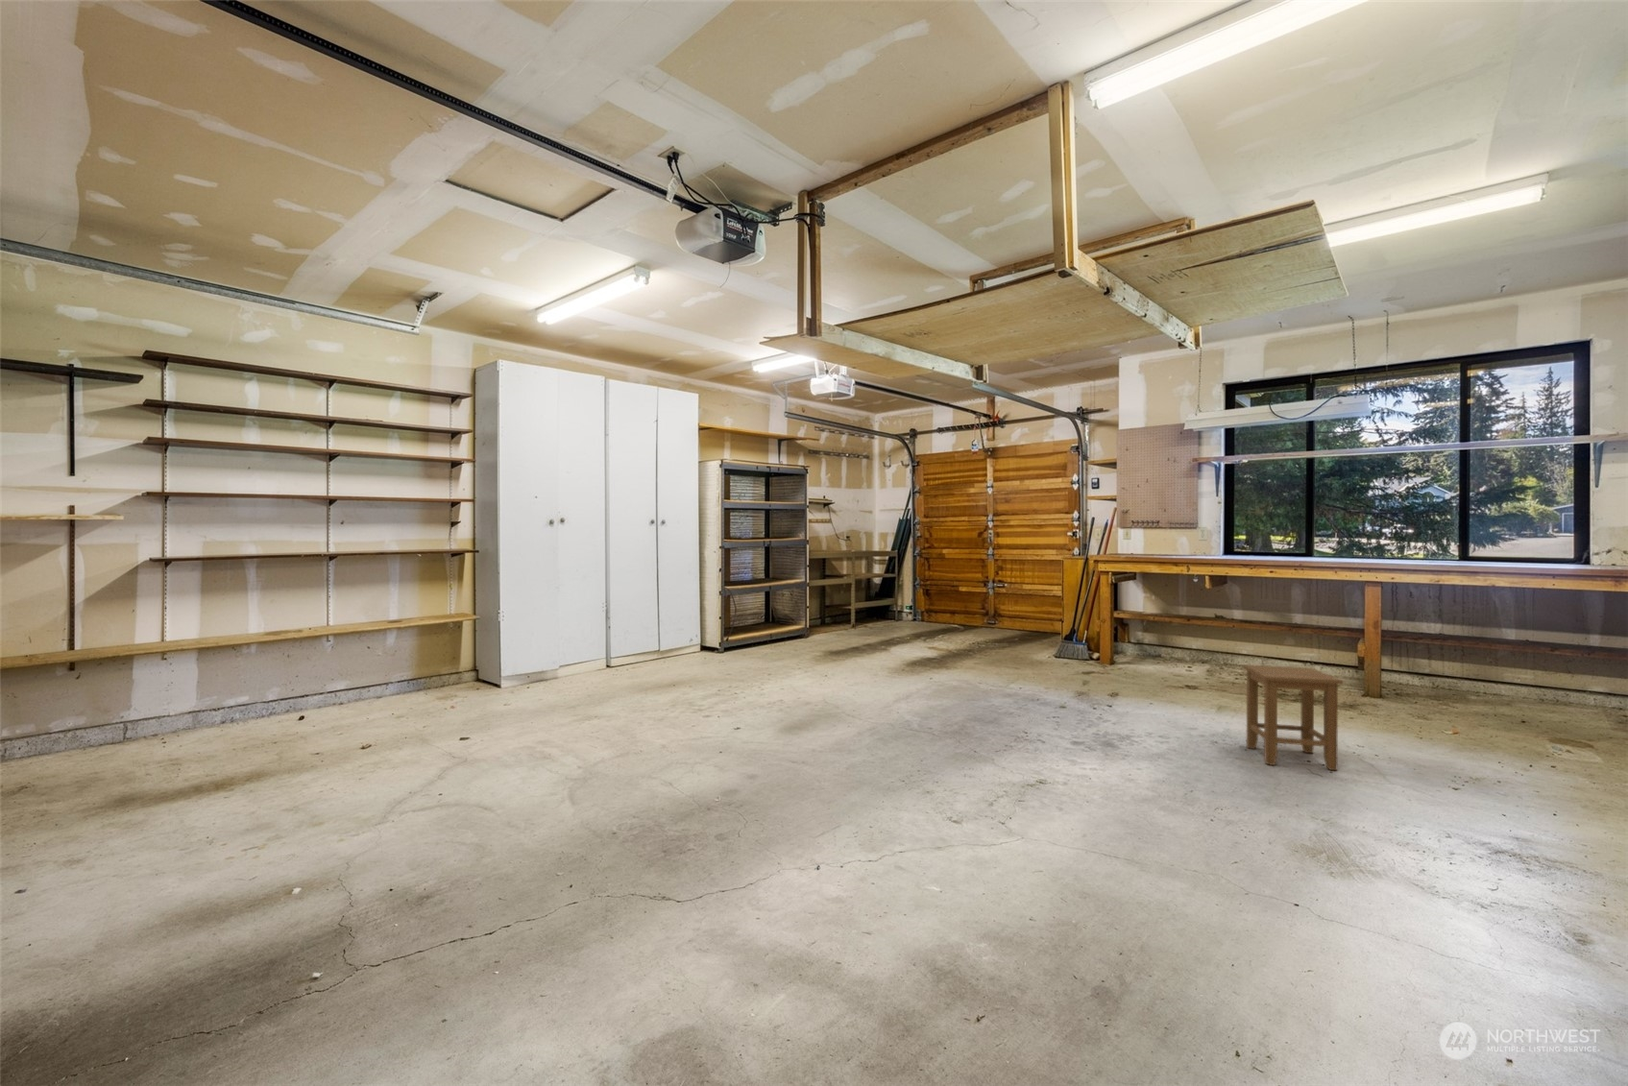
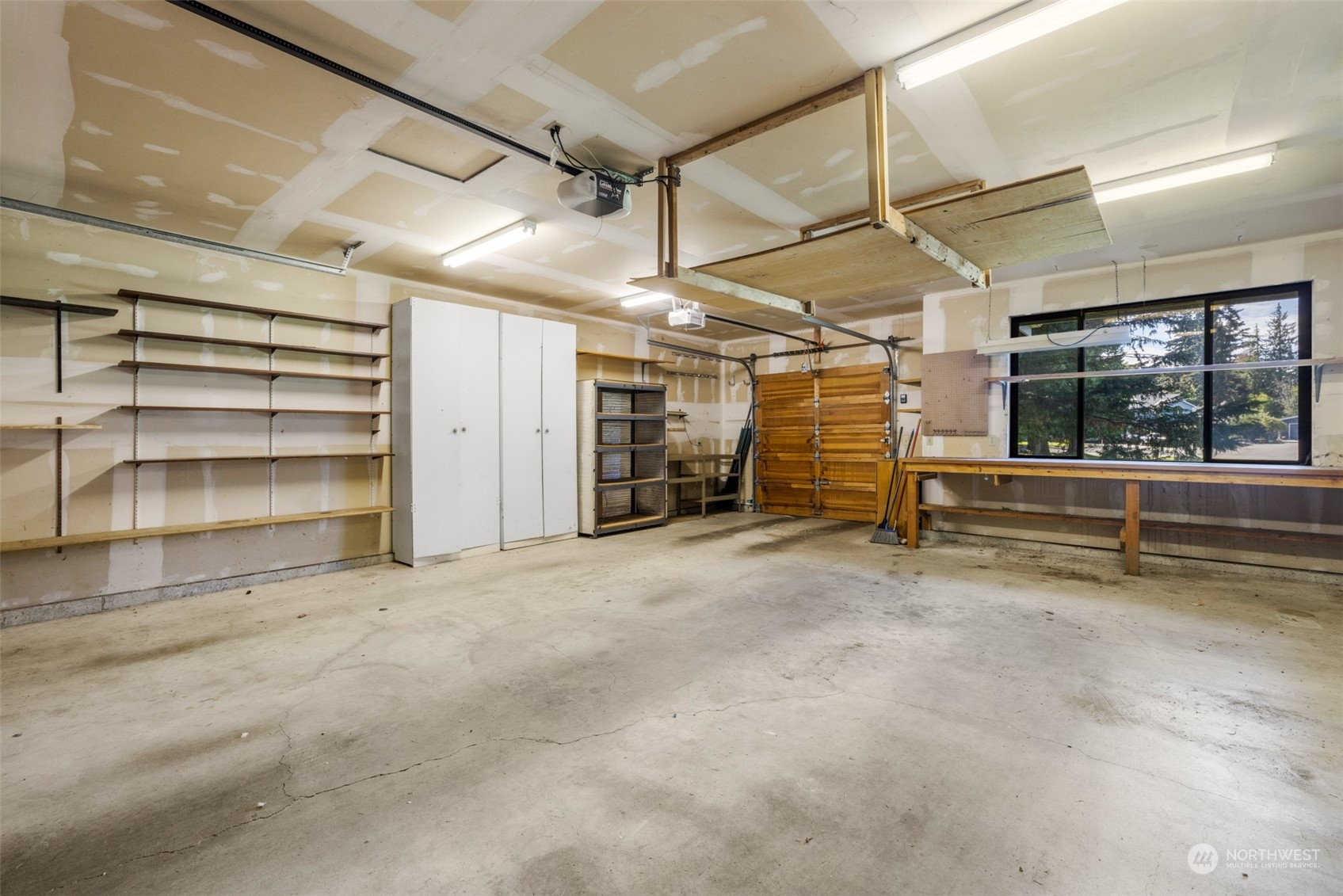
- stool (1289, 725)
